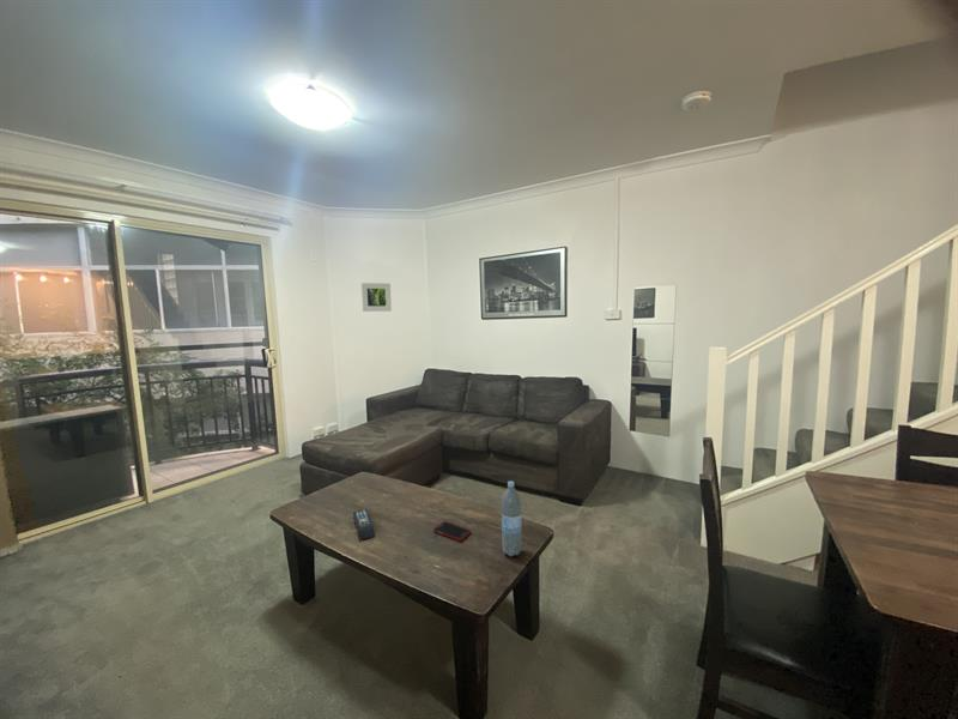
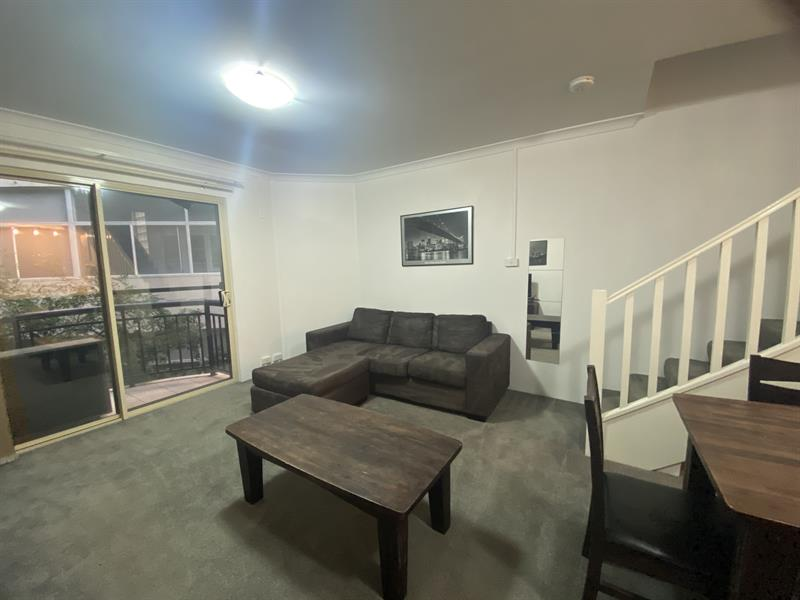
- water bottle (511, 518)
- cell phone (451, 531)
- remote control (363, 521)
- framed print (376, 297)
